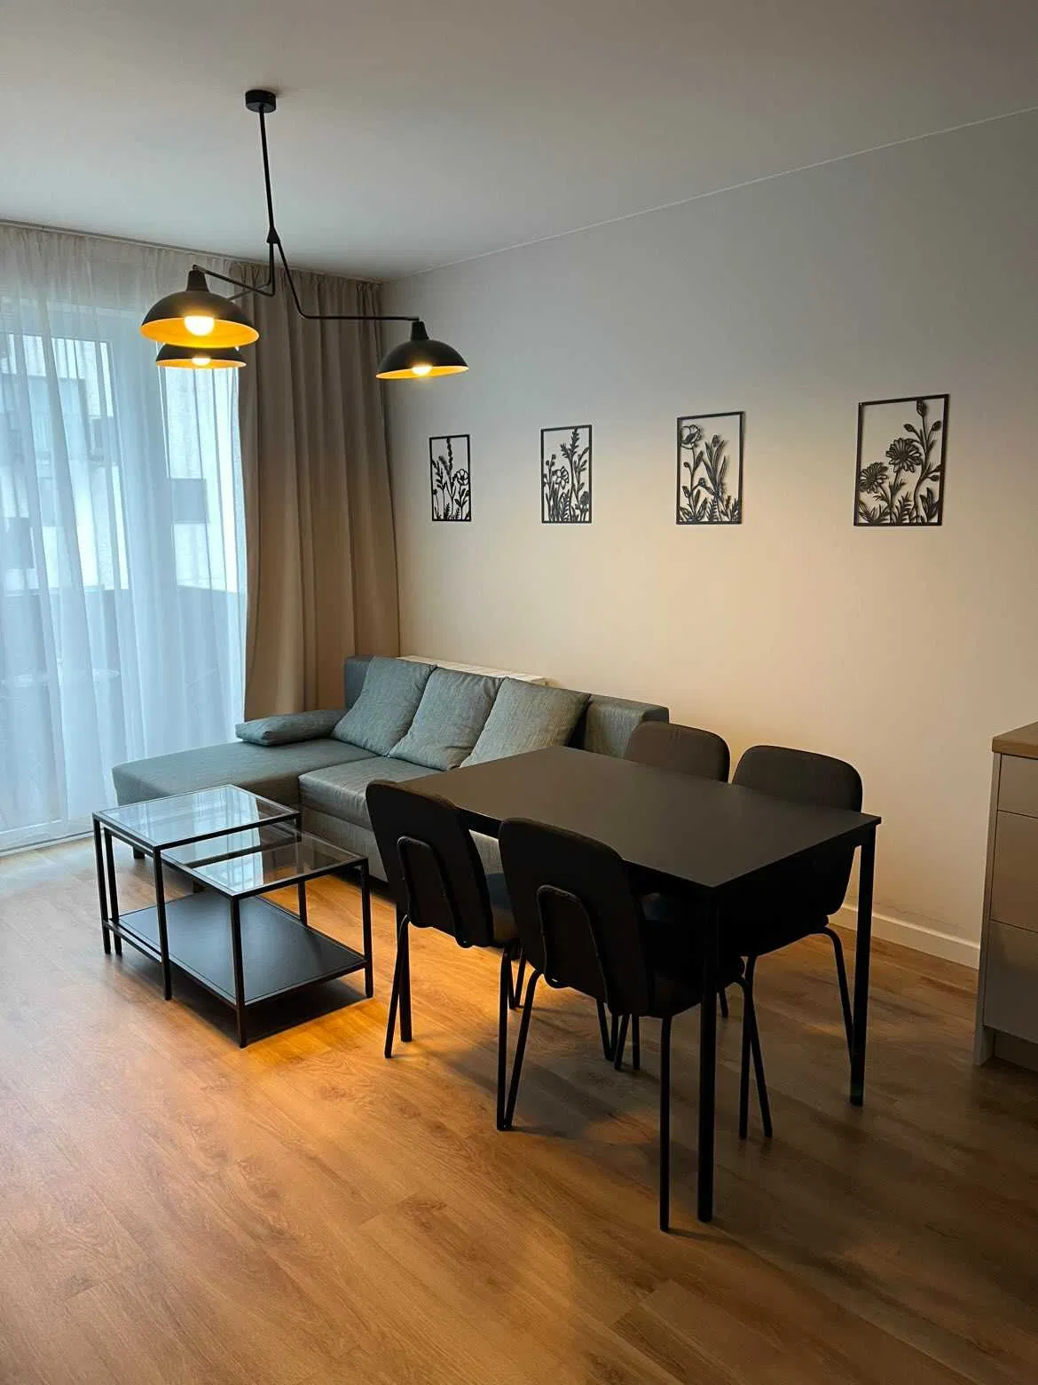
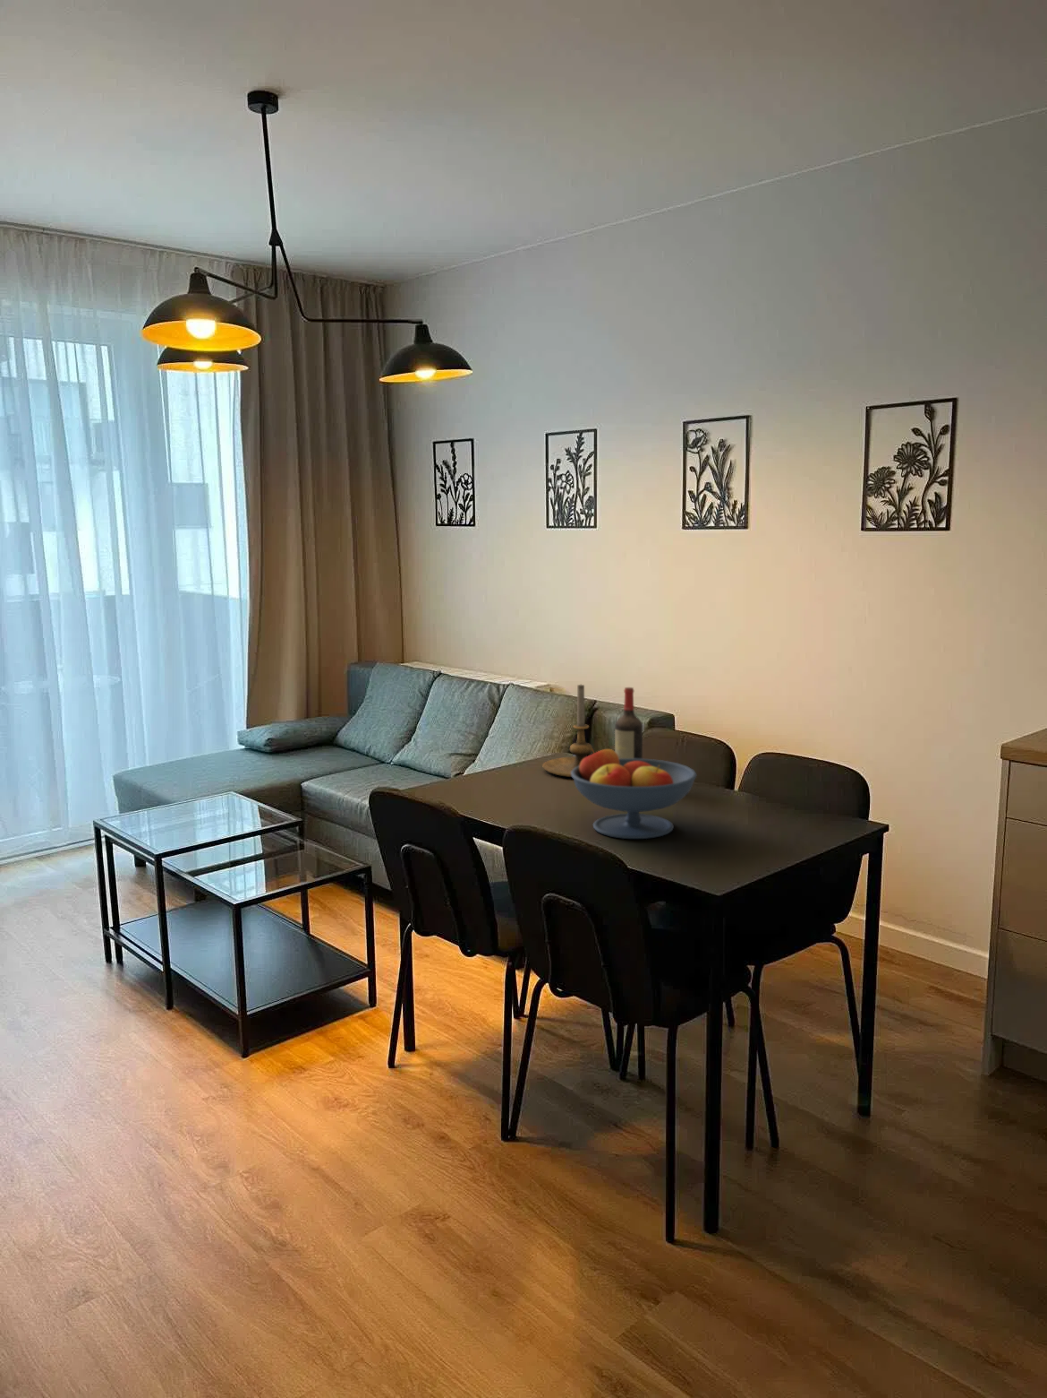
+ wine bottle (628, 738)
+ candle holder (581, 727)
+ fruit bowl (632, 789)
